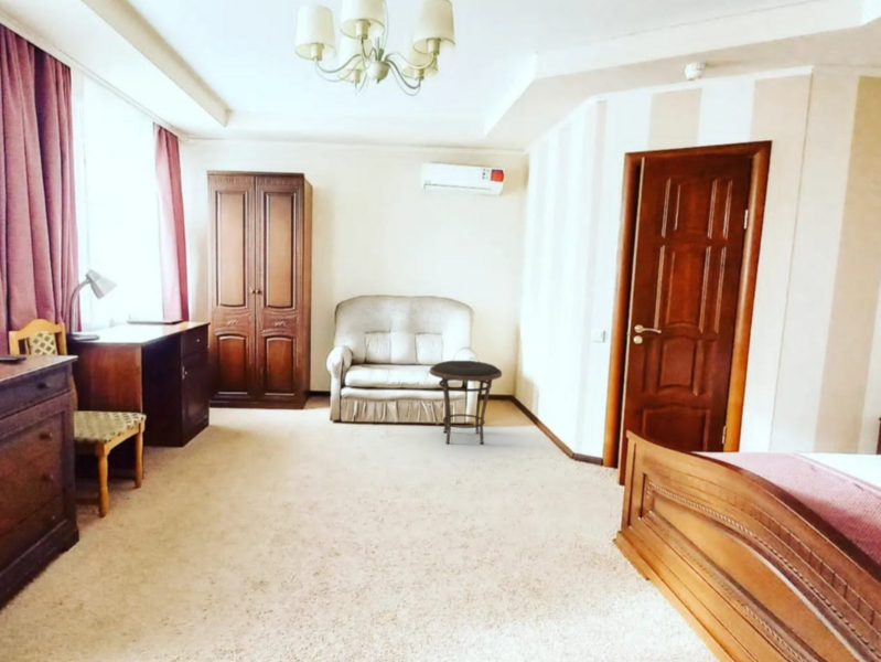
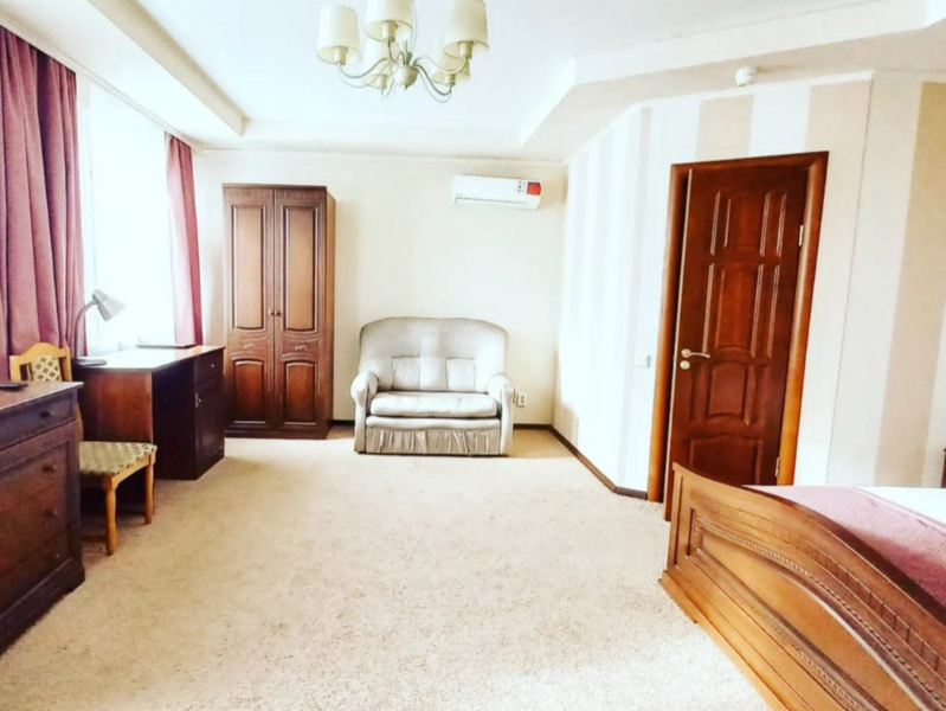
- side table (464, 391)
